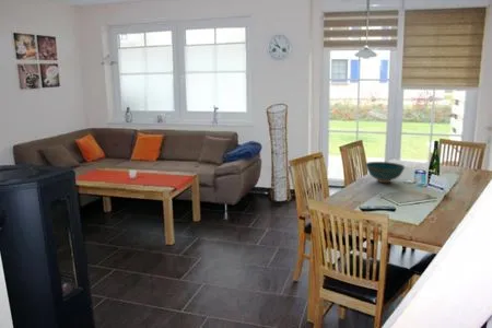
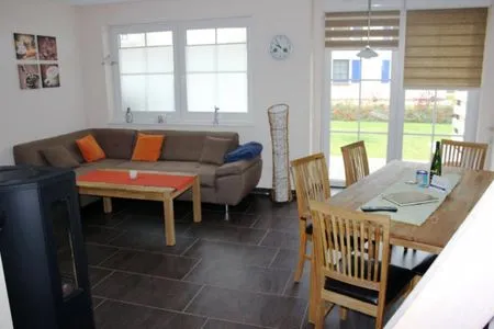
- bowl (384, 173)
